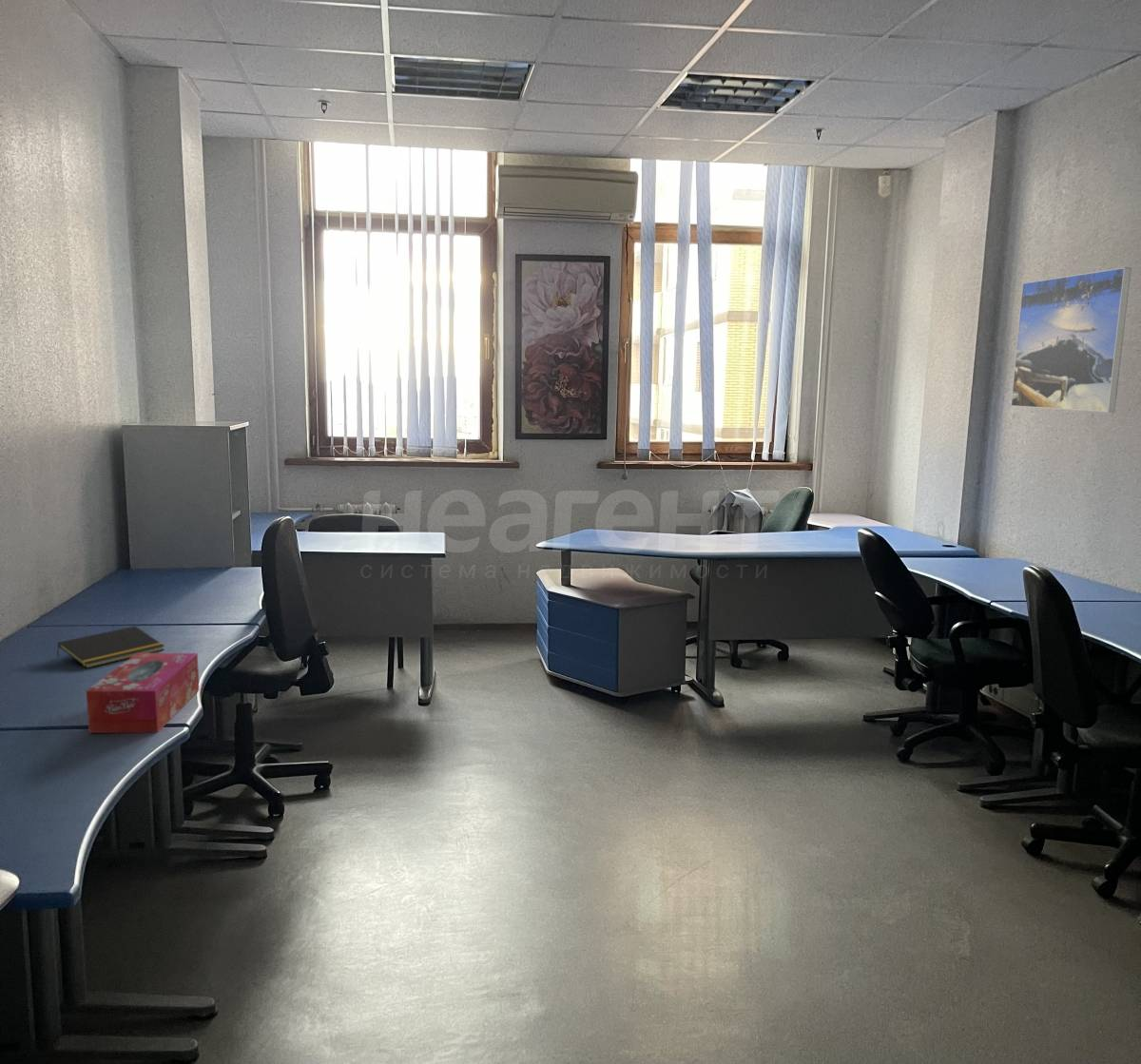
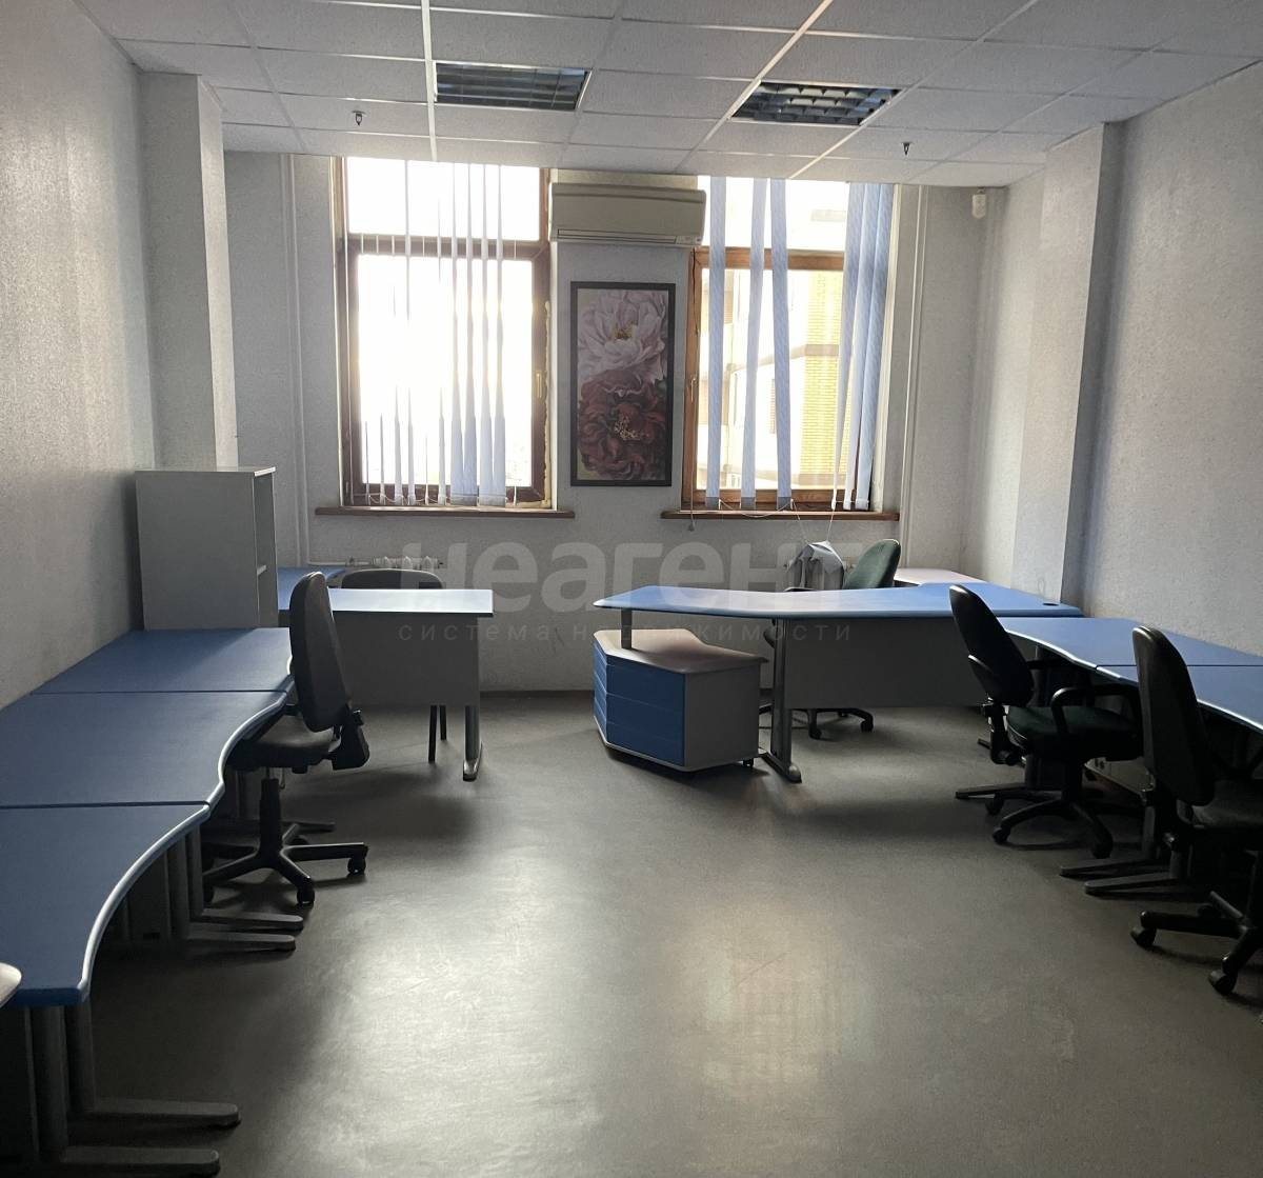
- tissue box (146, 690)
- notepad (111, 646)
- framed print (1065, 342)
